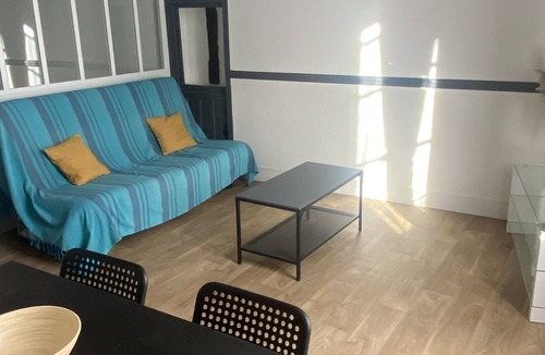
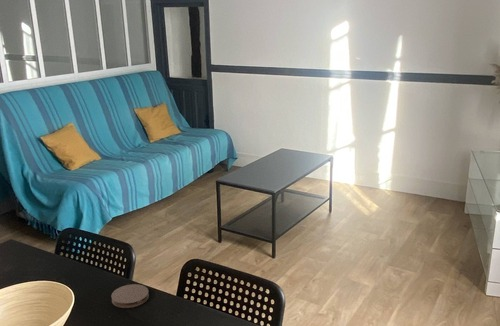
+ coaster (130, 295)
